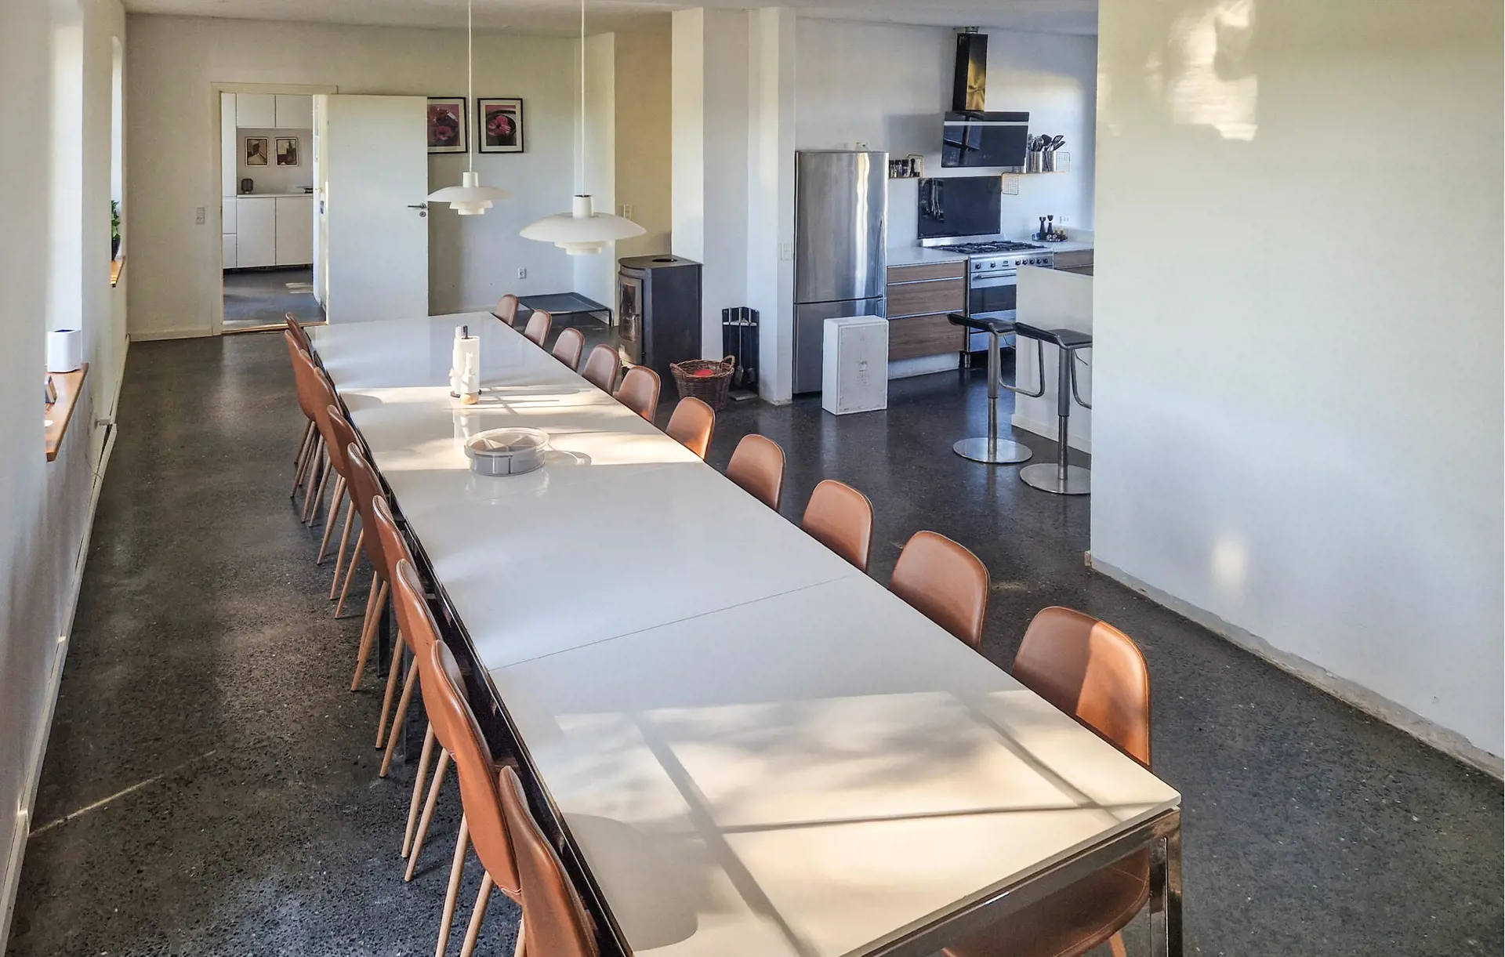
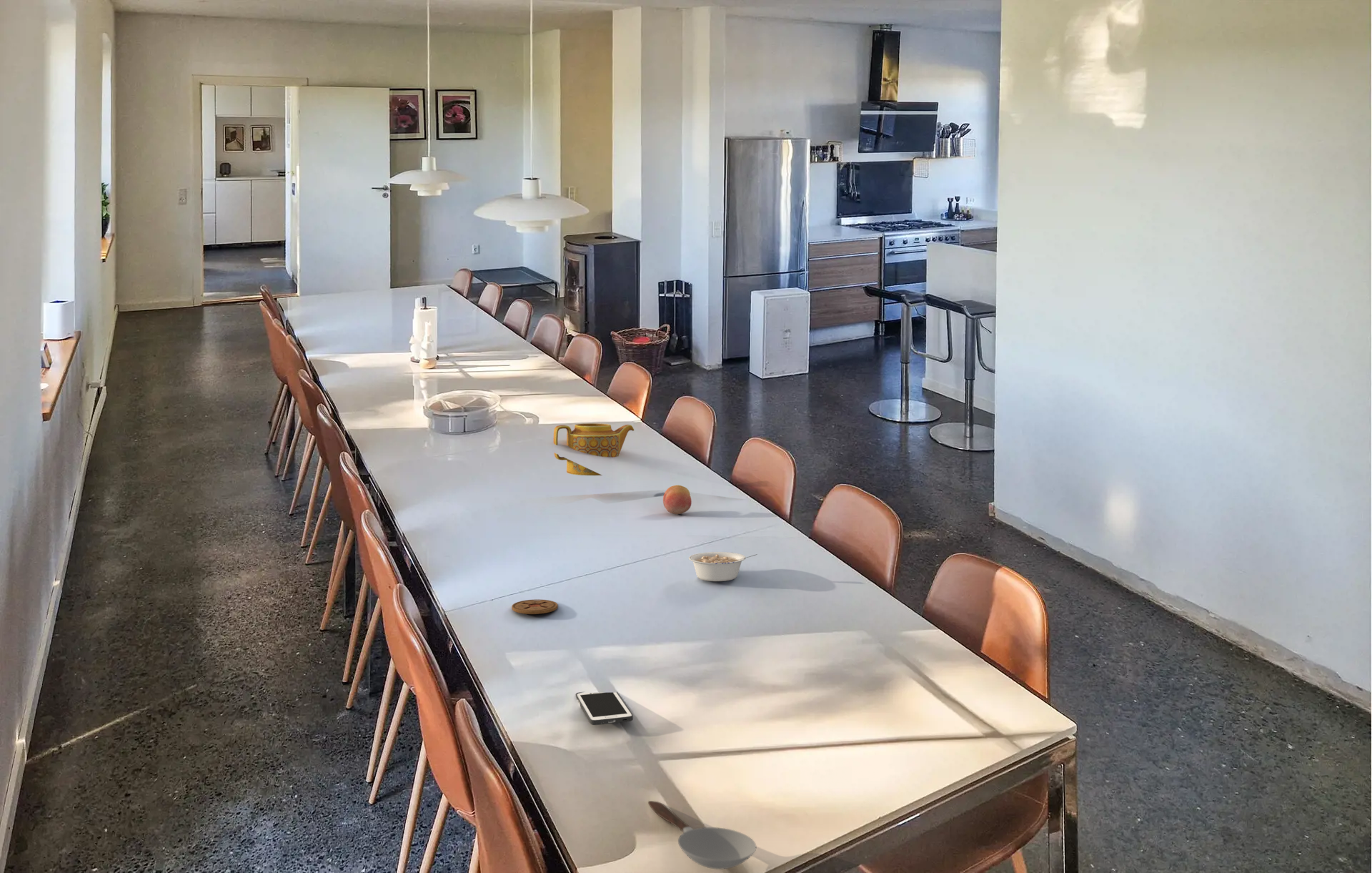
+ cell phone (603, 706)
+ fruit (677, 499)
+ spoon (679, 819)
+ teapot (595, 448)
+ coaster (535, 606)
+ legume (719, 565)
